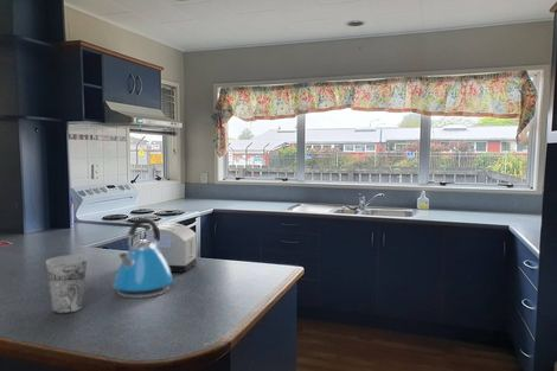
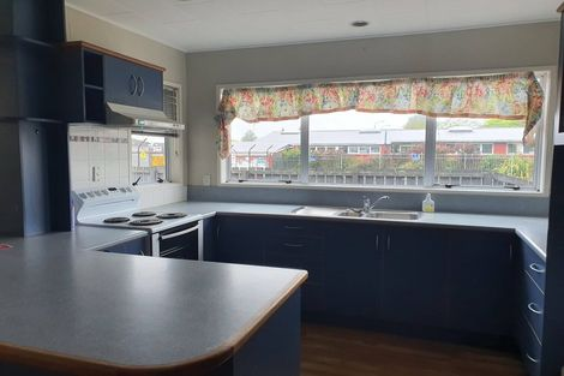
- cup (66, 283)
- toaster (169, 244)
- kettle (145, 252)
